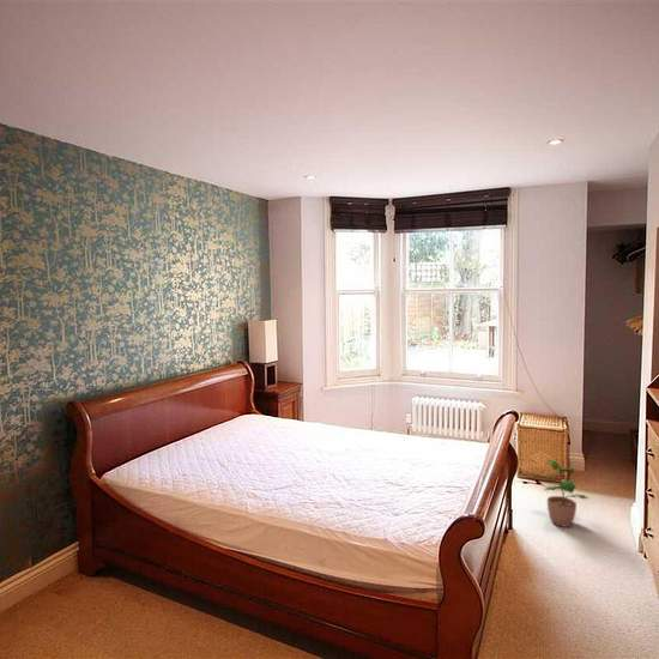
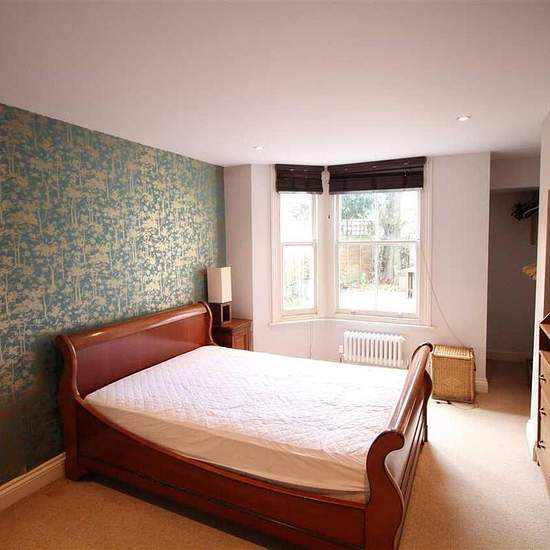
- potted plant (562, 491)
